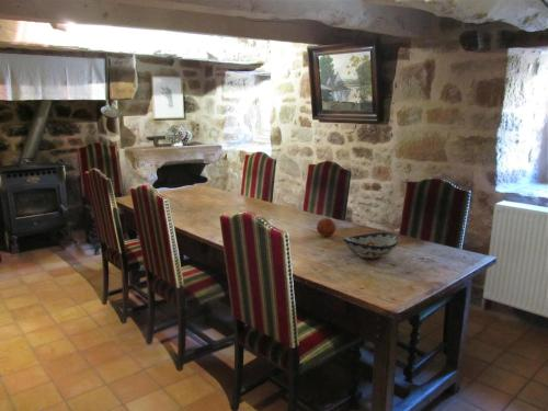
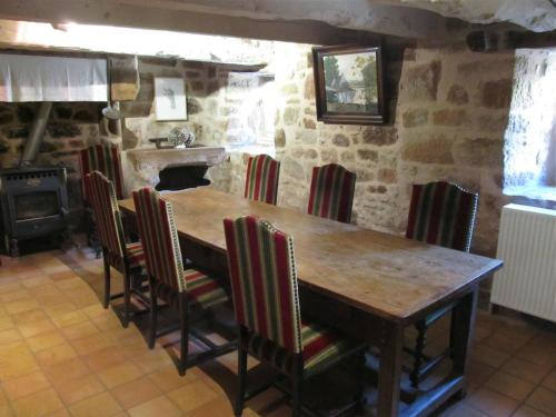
- decorative bowl (370, 246)
- fruit (326, 227)
